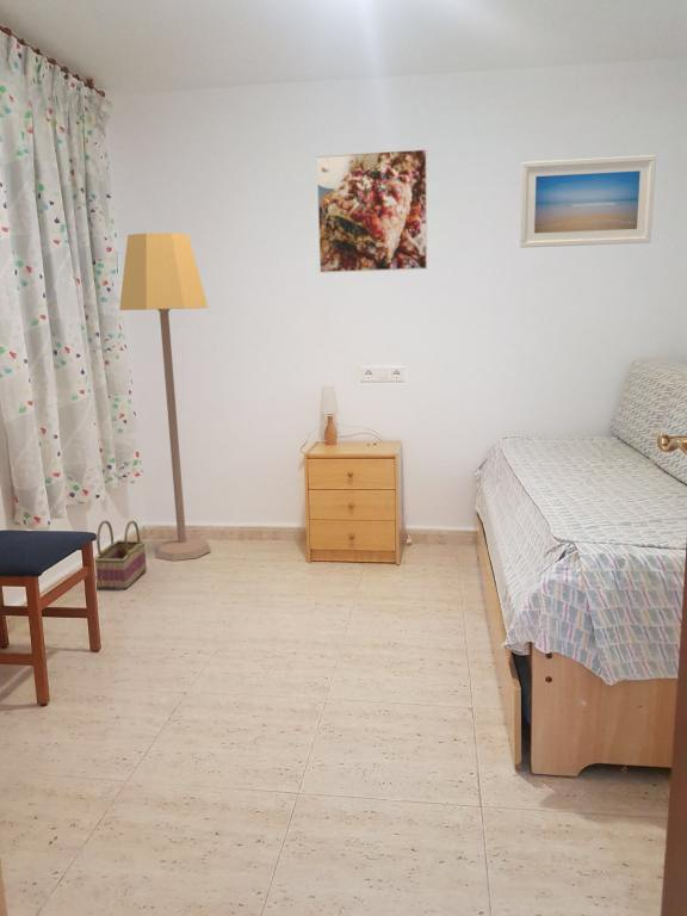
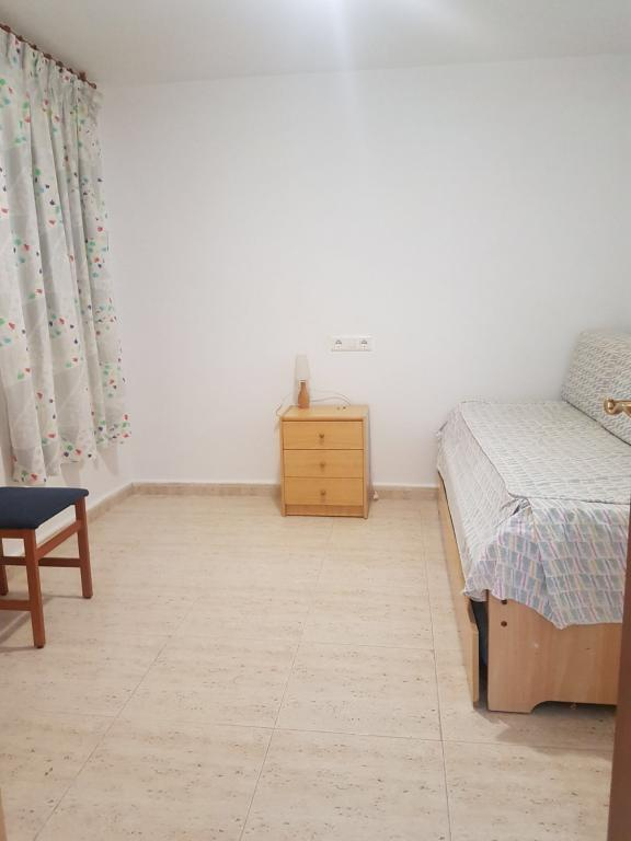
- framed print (371, 212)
- basket (119, 550)
- lamp (171, 401)
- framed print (586, 202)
